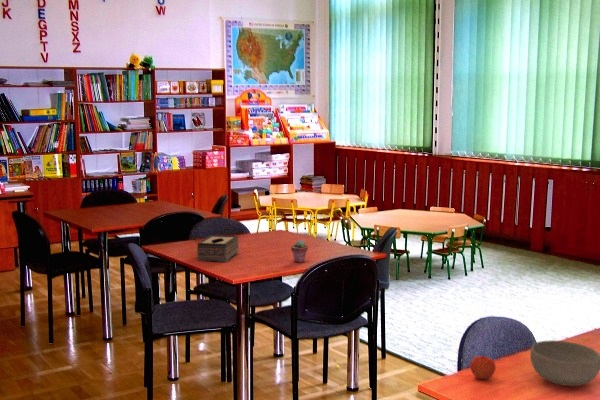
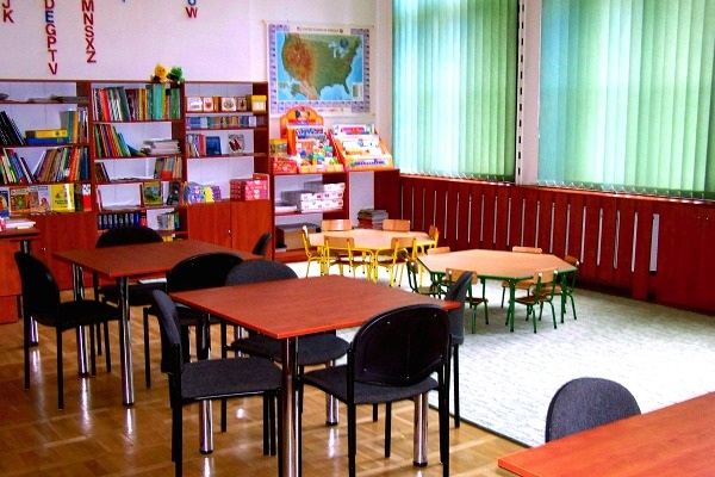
- tissue box (218, 248)
- potted succulent (299, 250)
- apple (482, 365)
- bowl (564, 365)
